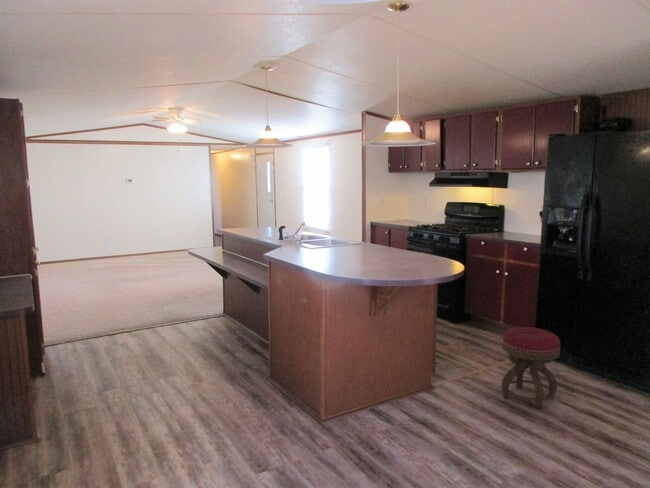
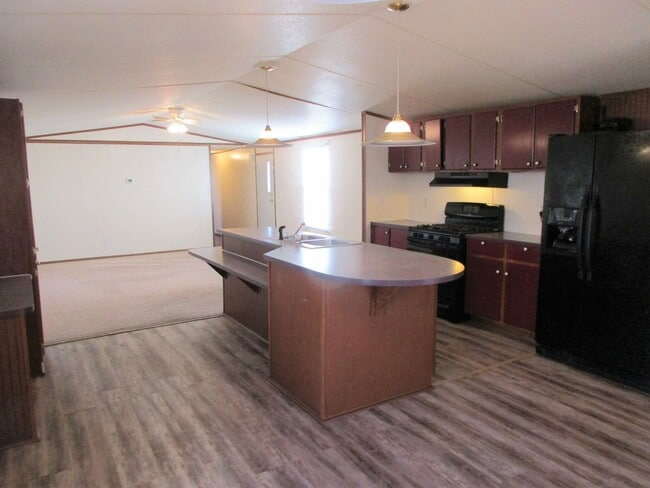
- stool (529, 364)
